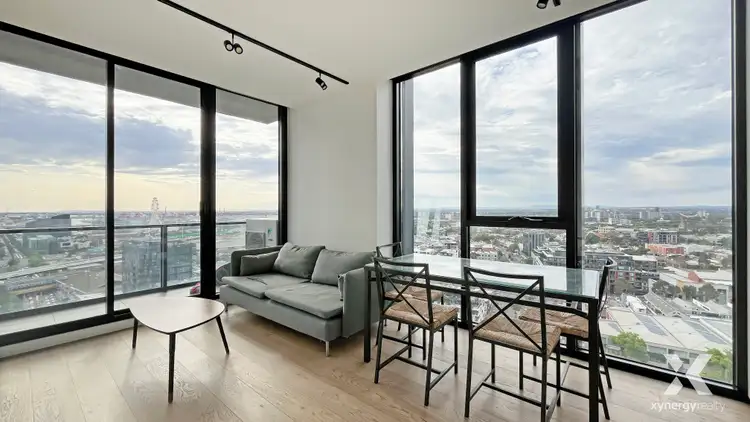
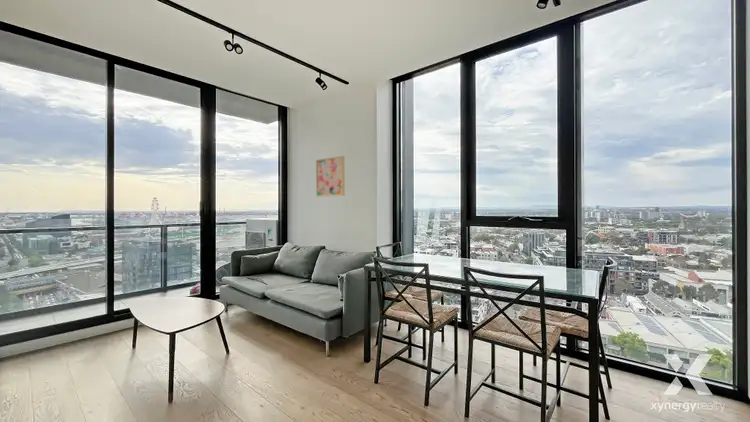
+ wall art (329, 177)
